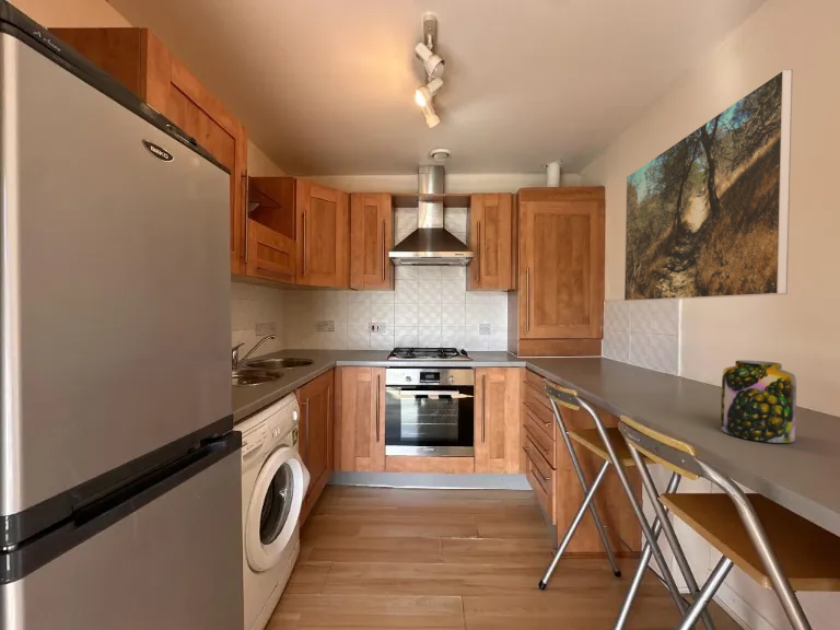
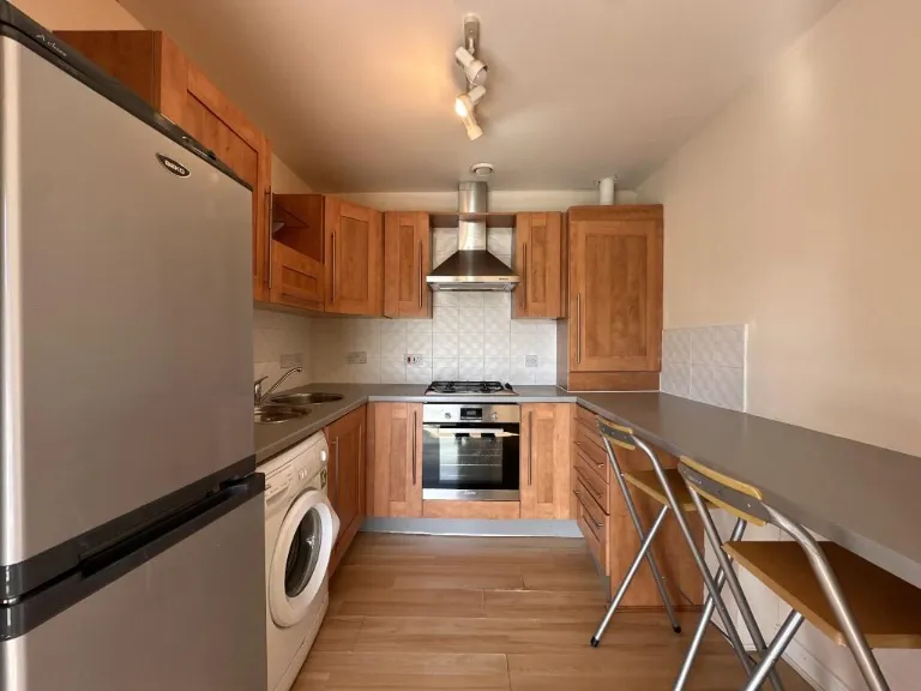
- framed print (684, 219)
- jar (757, 398)
